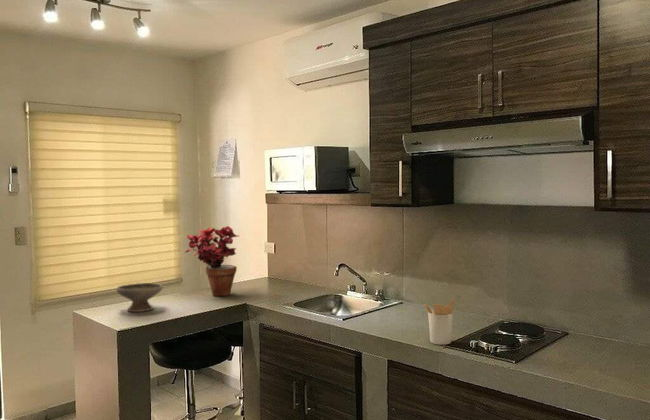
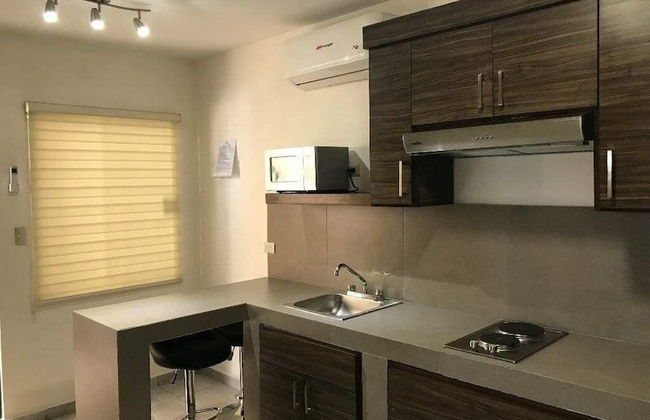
- utensil holder (441, 321)
- potted plant (215, 261)
- bowl (140, 297)
